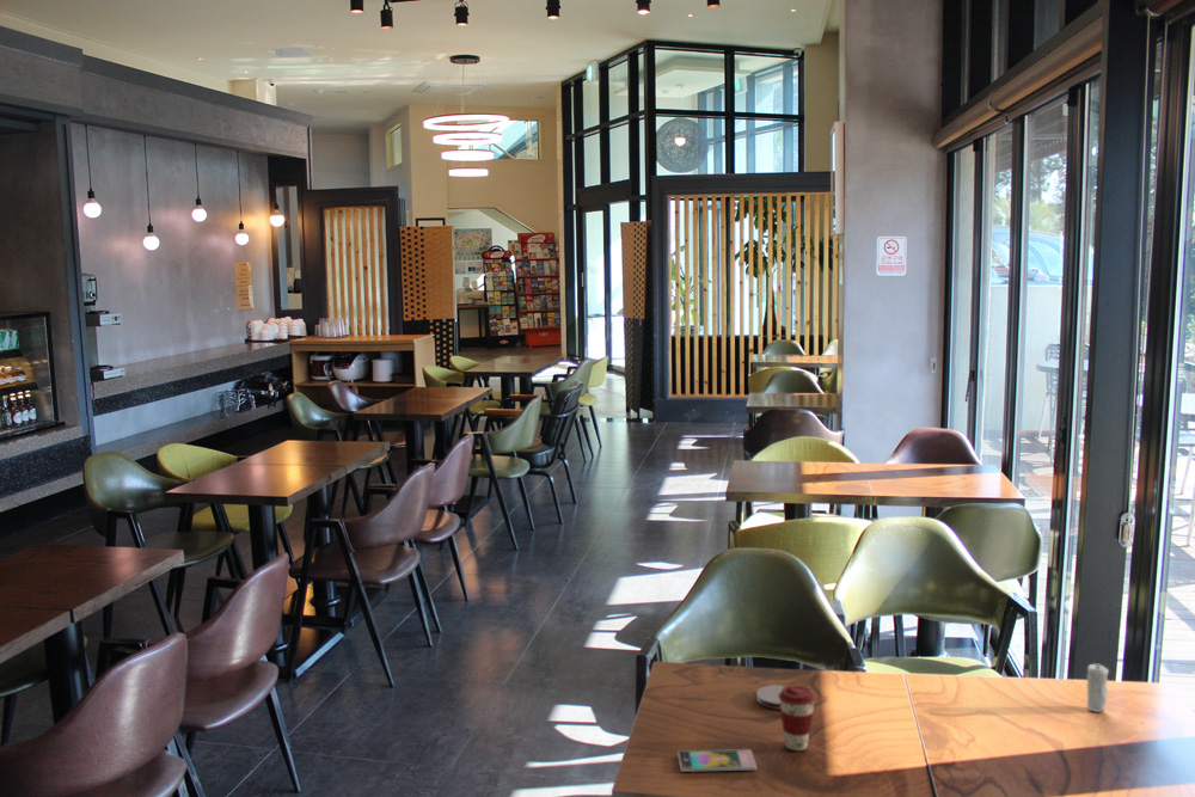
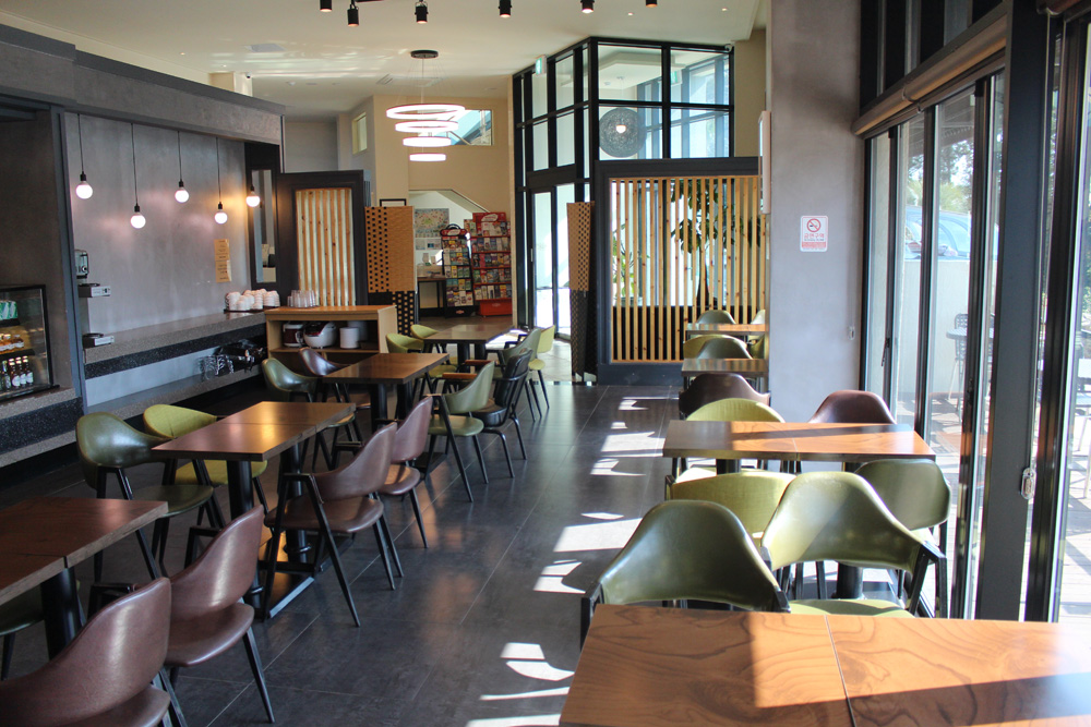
- coffee cup (796, 718)
- candle (1097, 683)
- smartphone (716, 760)
- coaster (778, 697)
